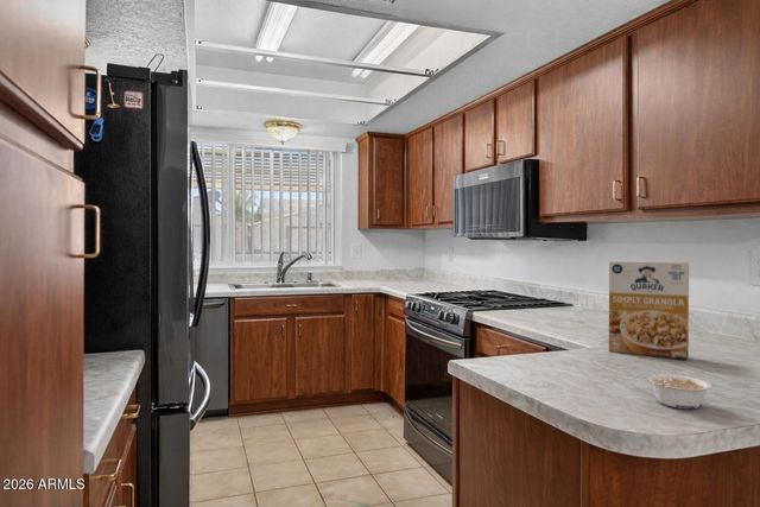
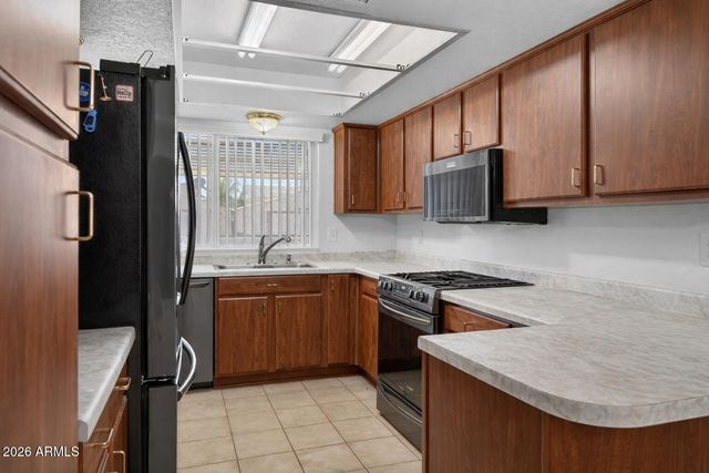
- cereal box (647, 308)
- legume (678, 389)
